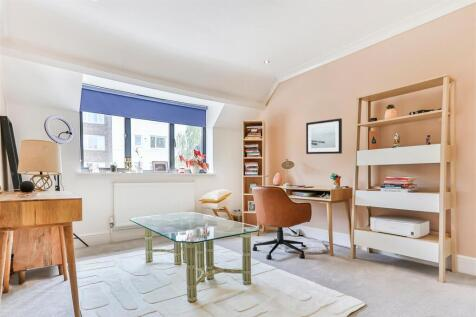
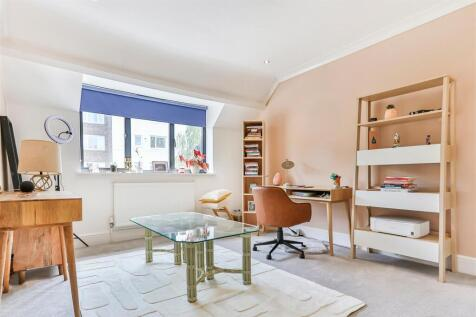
- wall art (322, 137)
